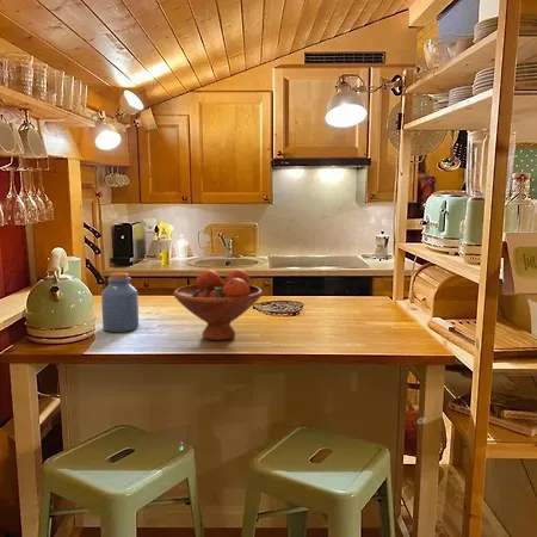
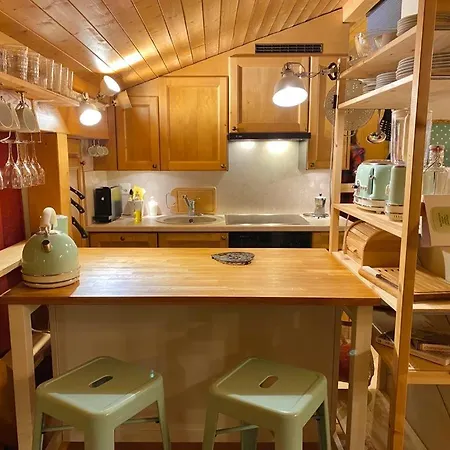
- jar (119, 301)
- fruit bowl (218, 304)
